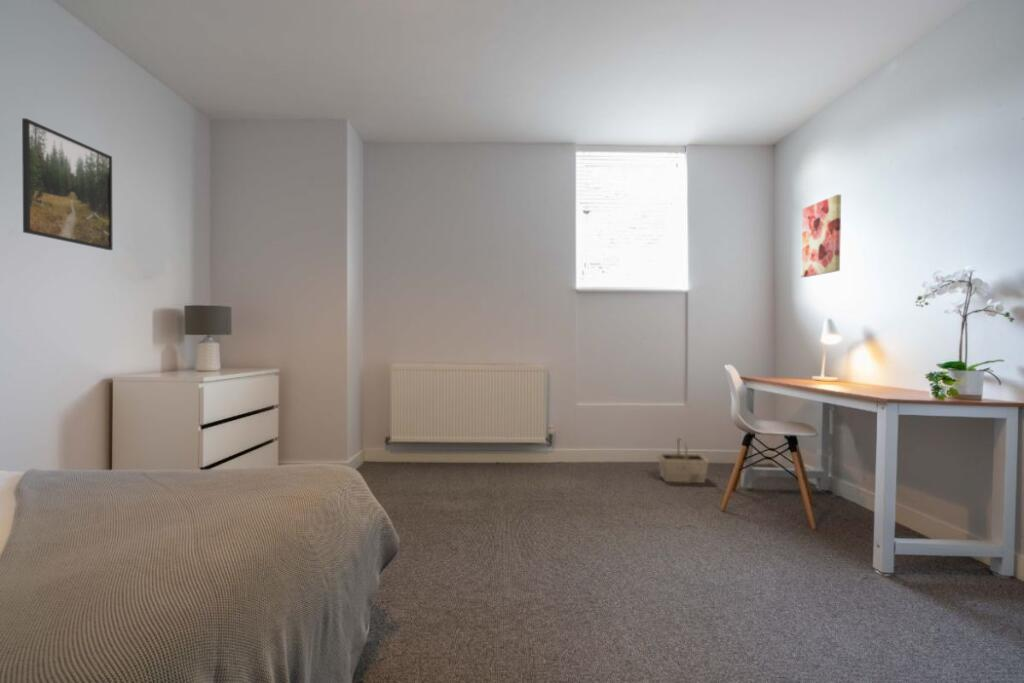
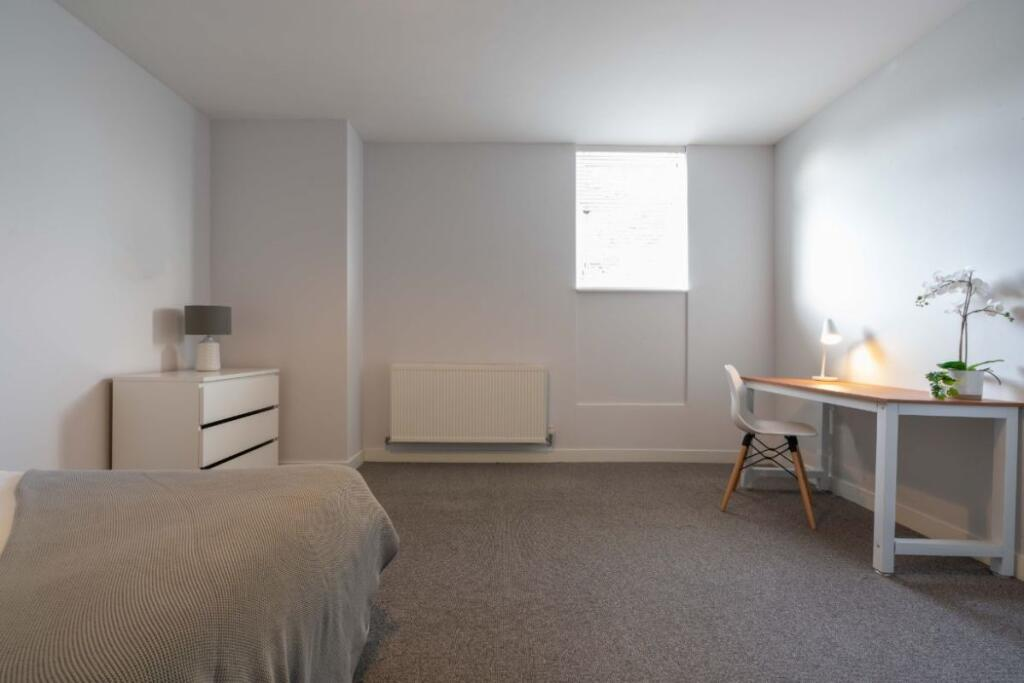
- basket (682, 459)
- wall art (820, 238)
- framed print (71, 190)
